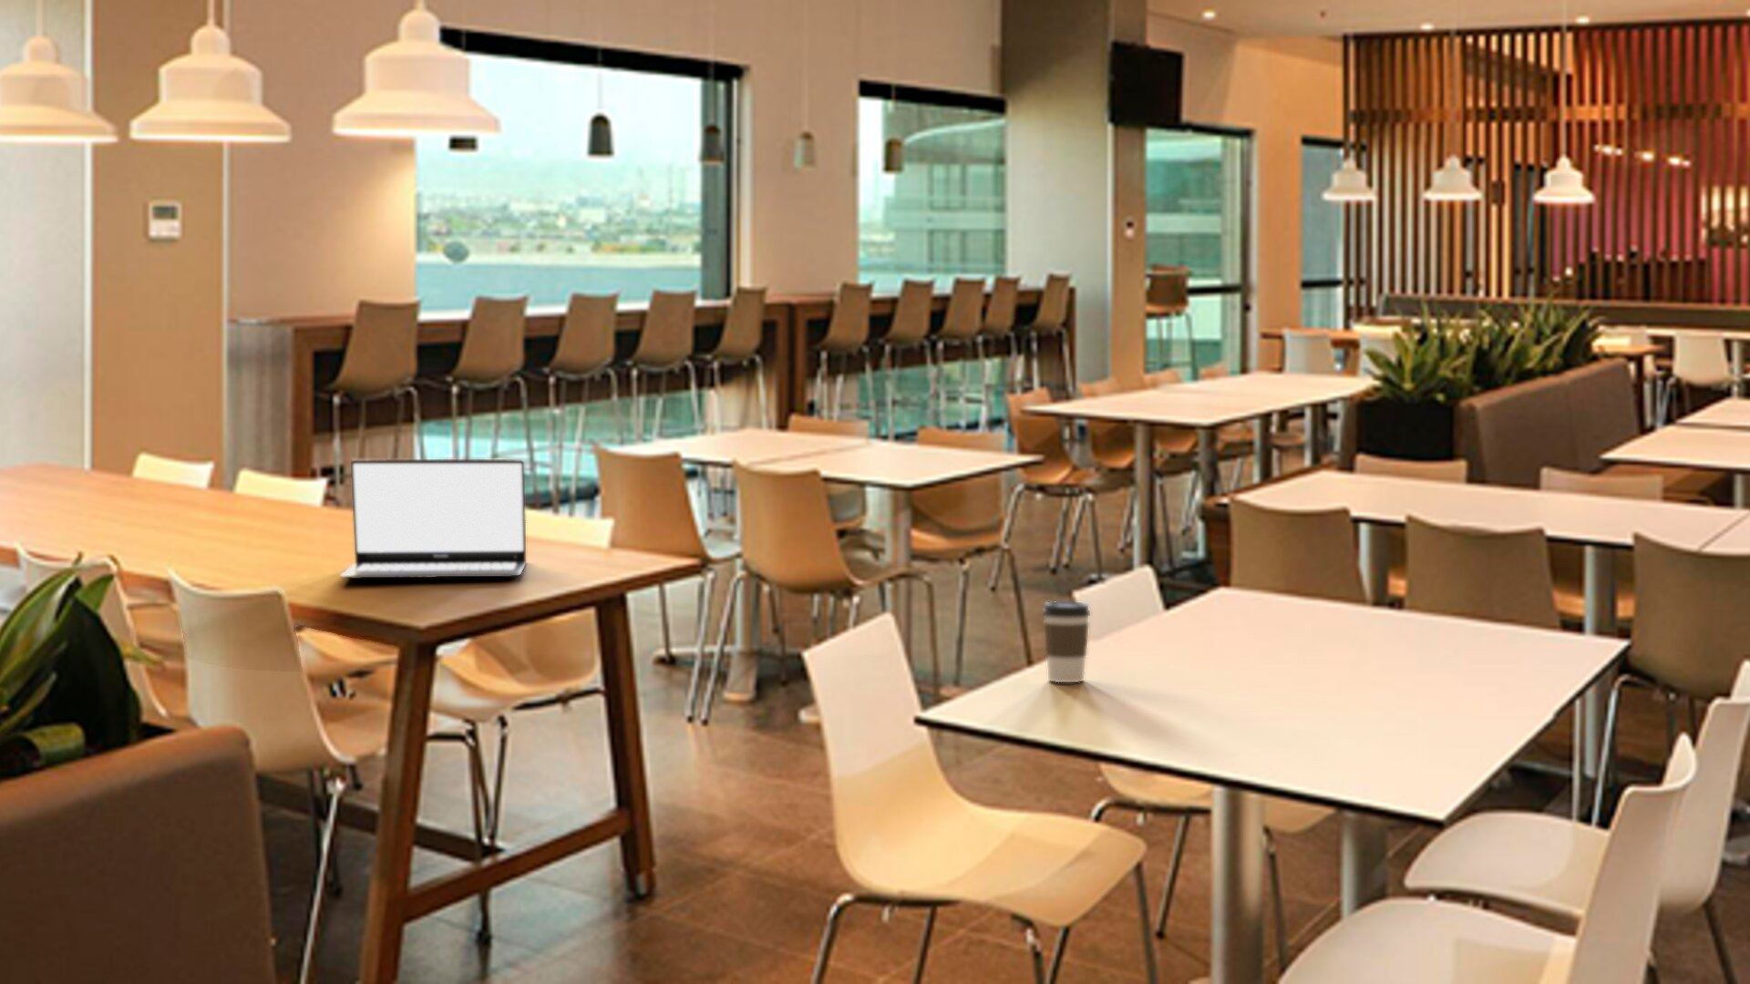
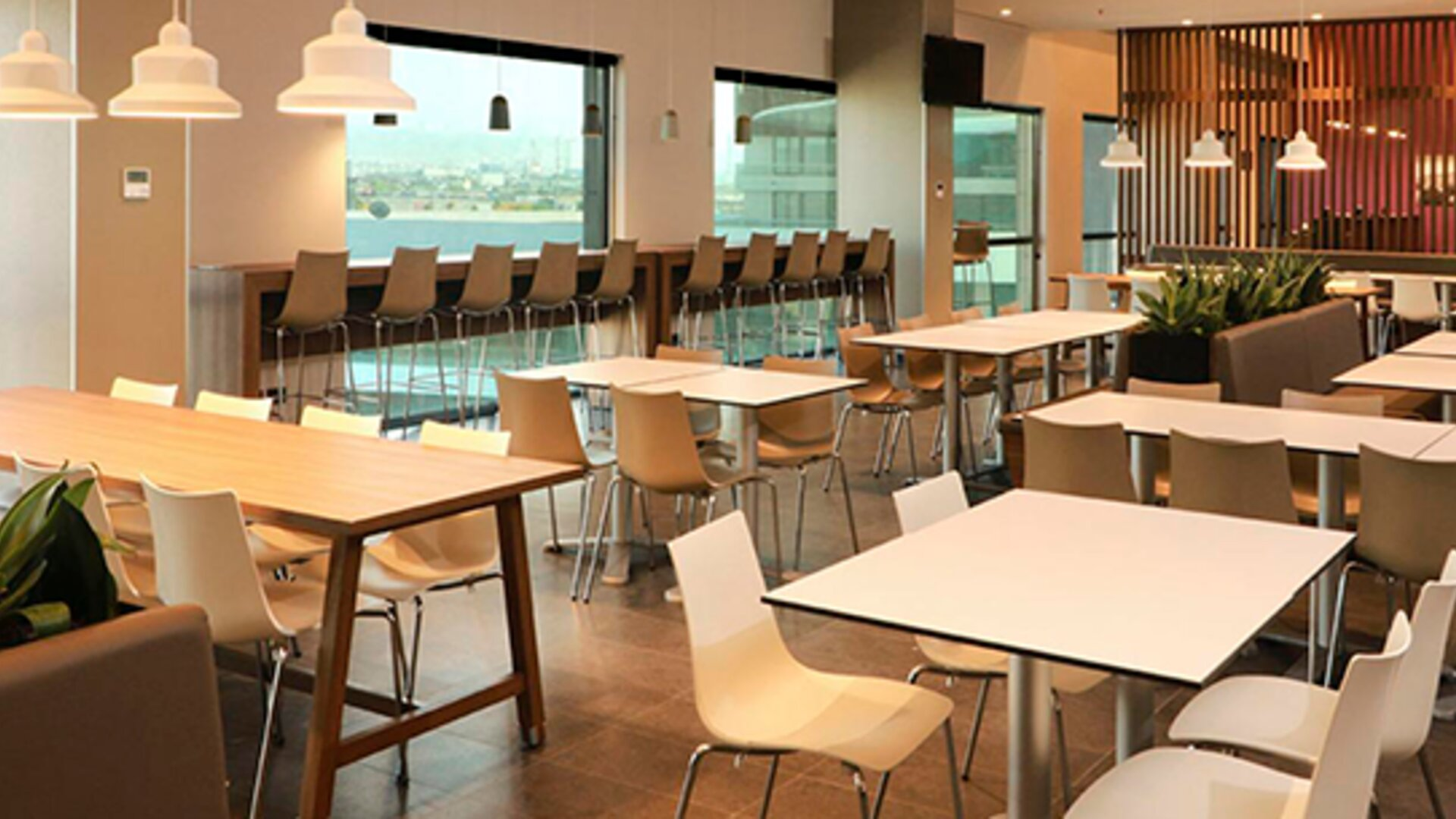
- coffee cup (1065, 642)
- laptop (435, 517)
